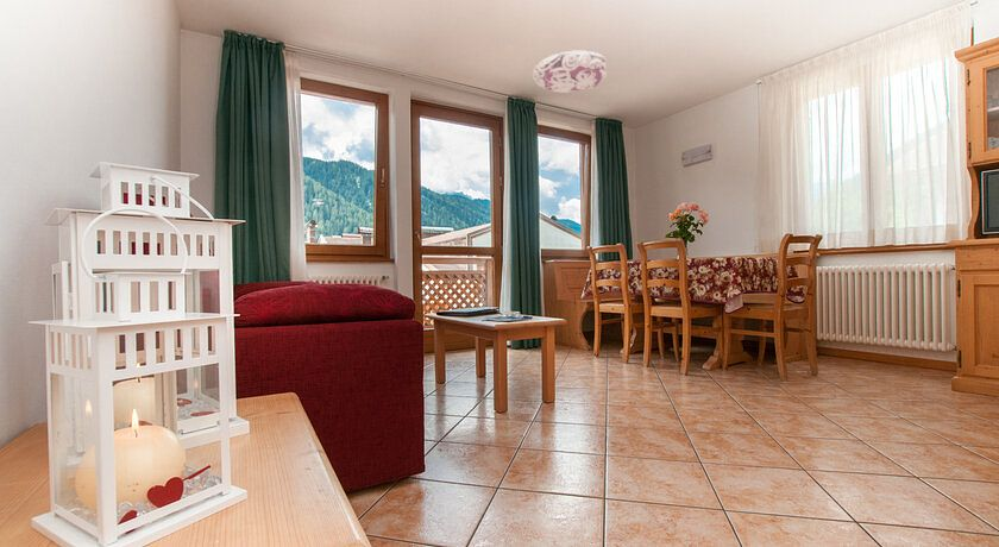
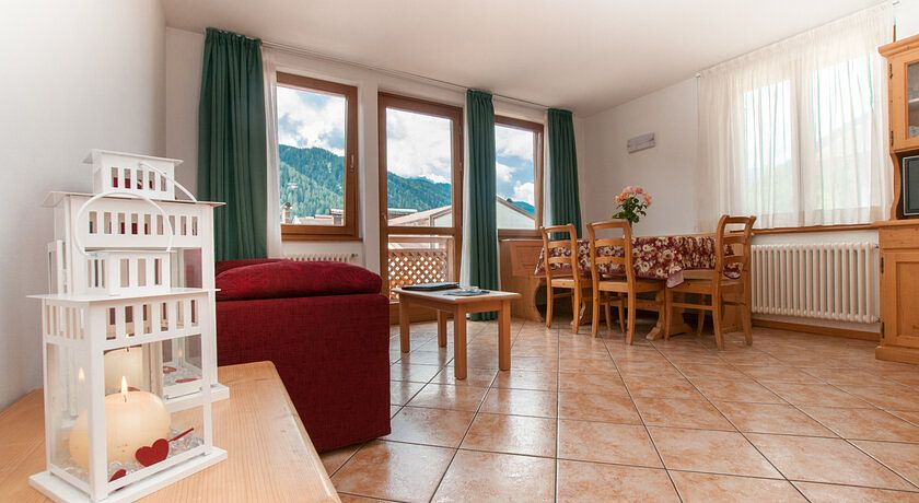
- ceiling light (568, 73)
